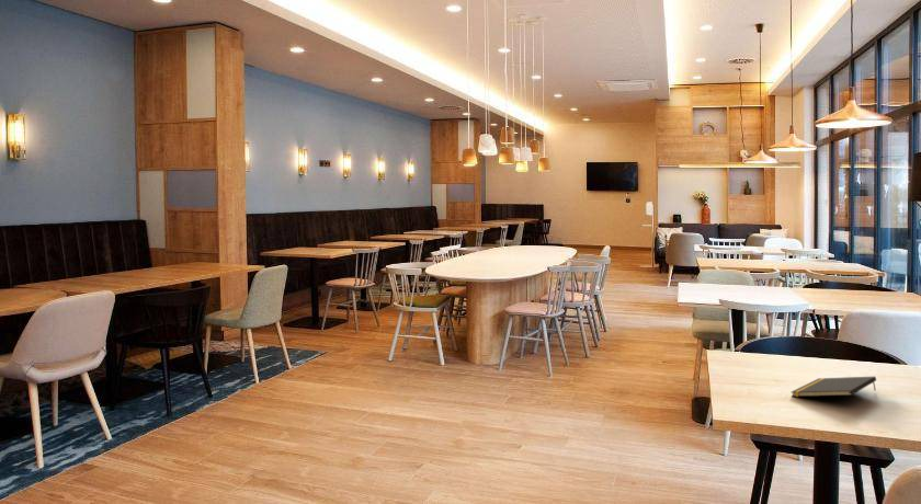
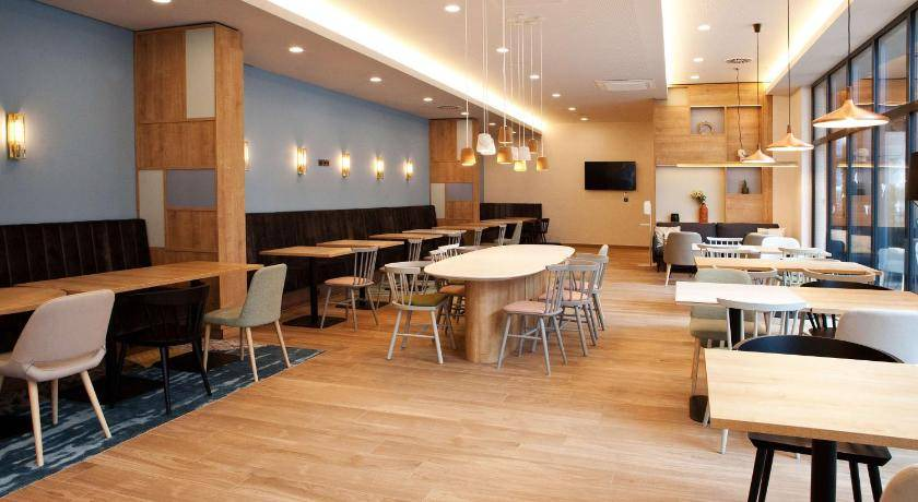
- notepad (833, 386)
